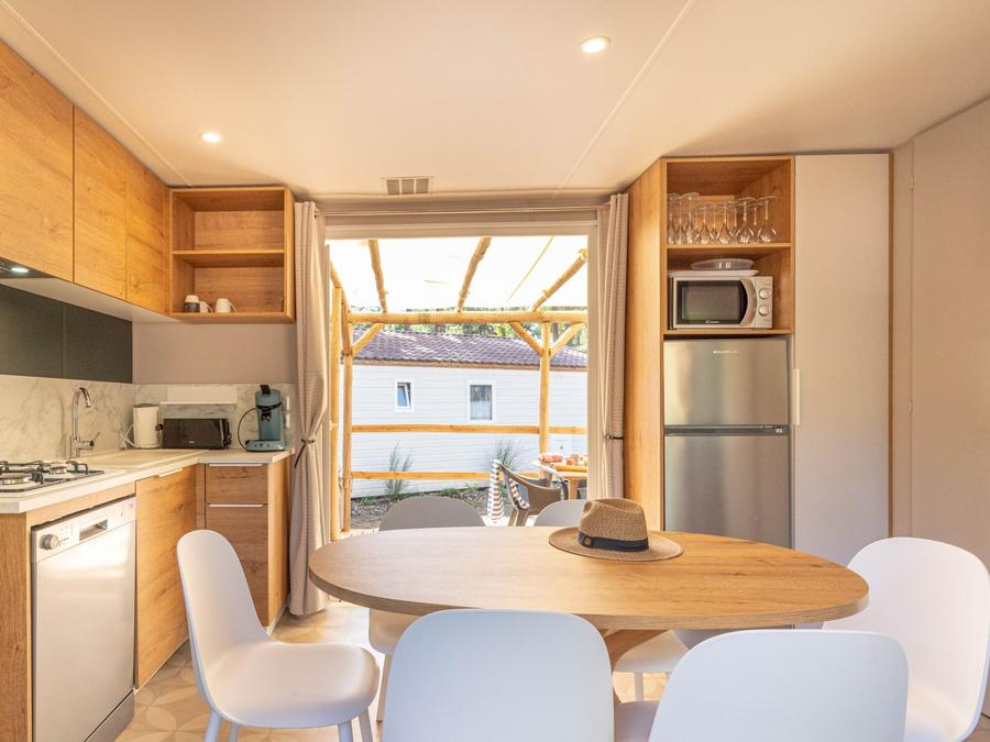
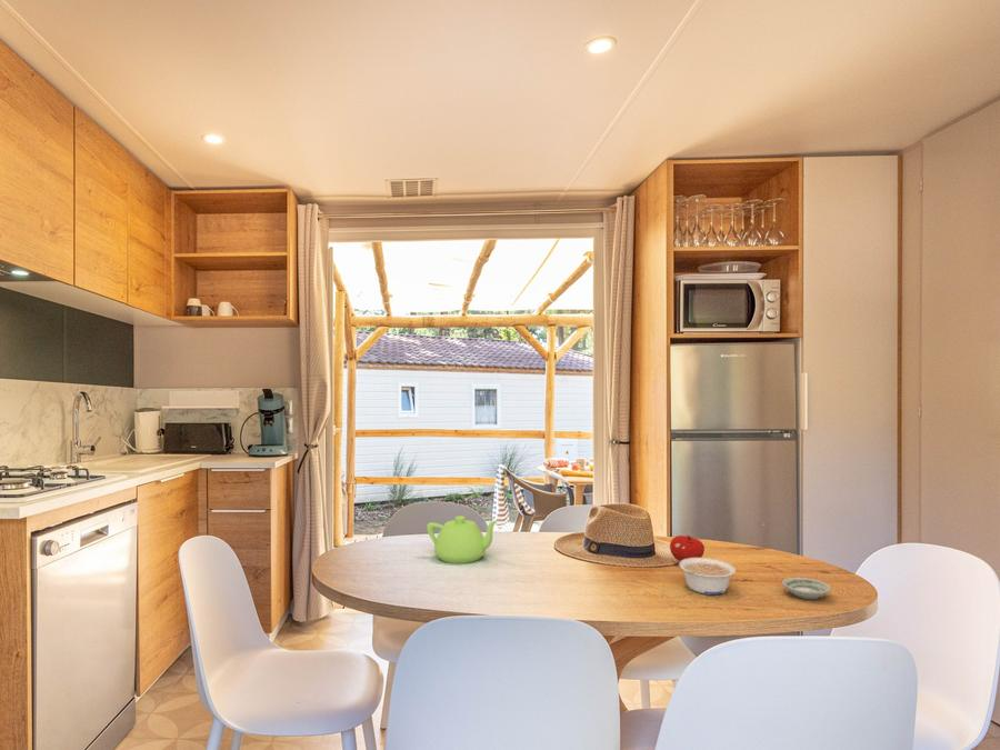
+ saucer (806, 589)
+ legume (707, 576)
+ fruit (687, 548)
+ teapot (462, 537)
